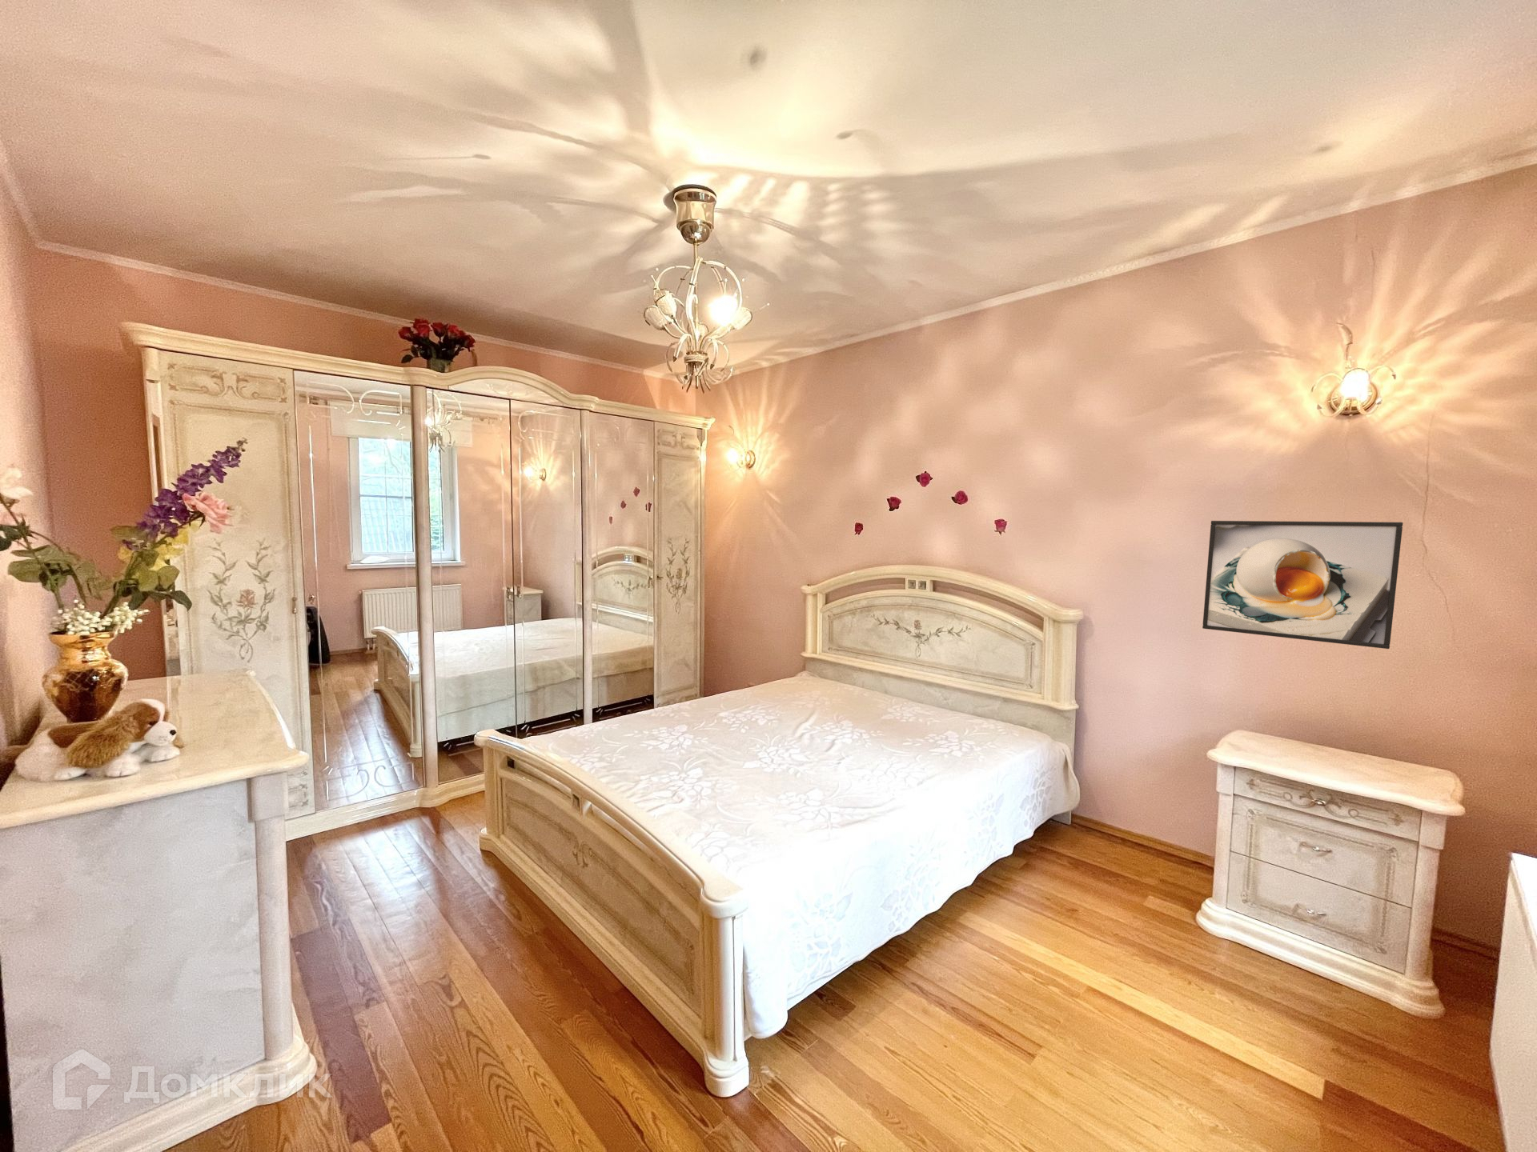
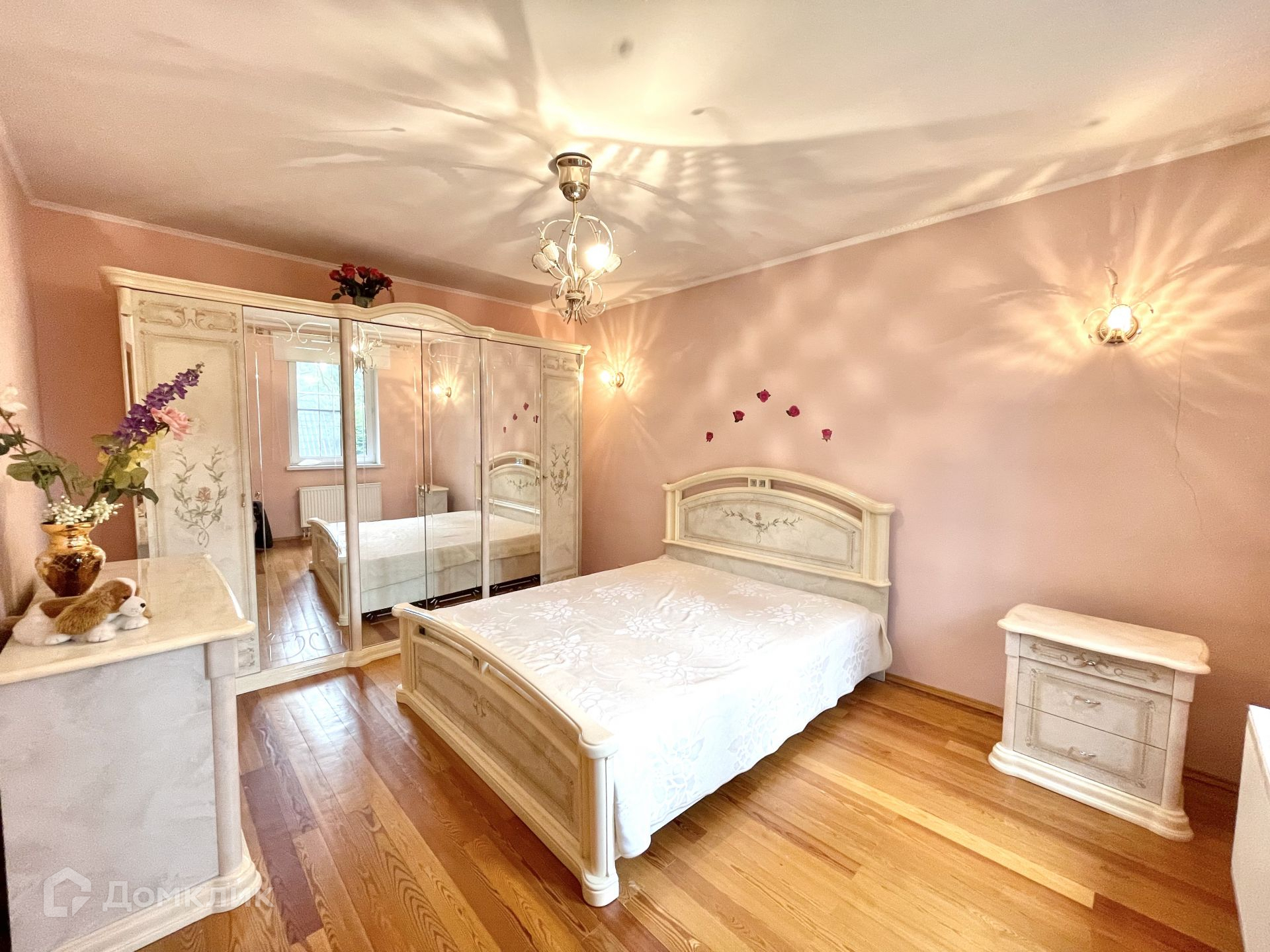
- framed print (1294, 580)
